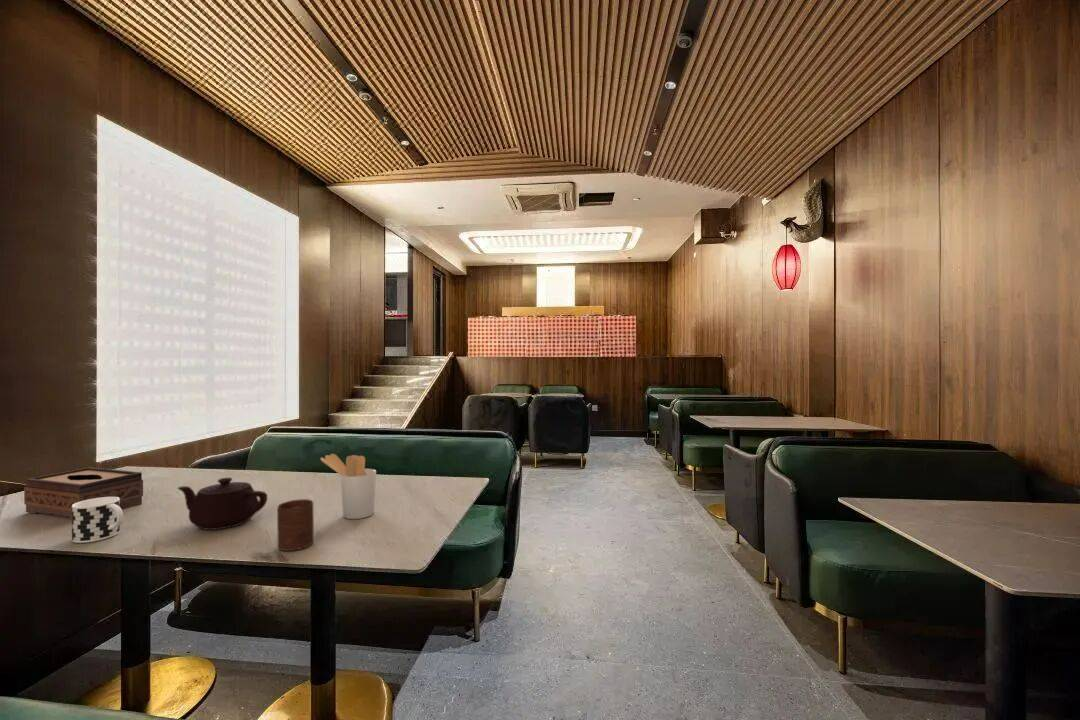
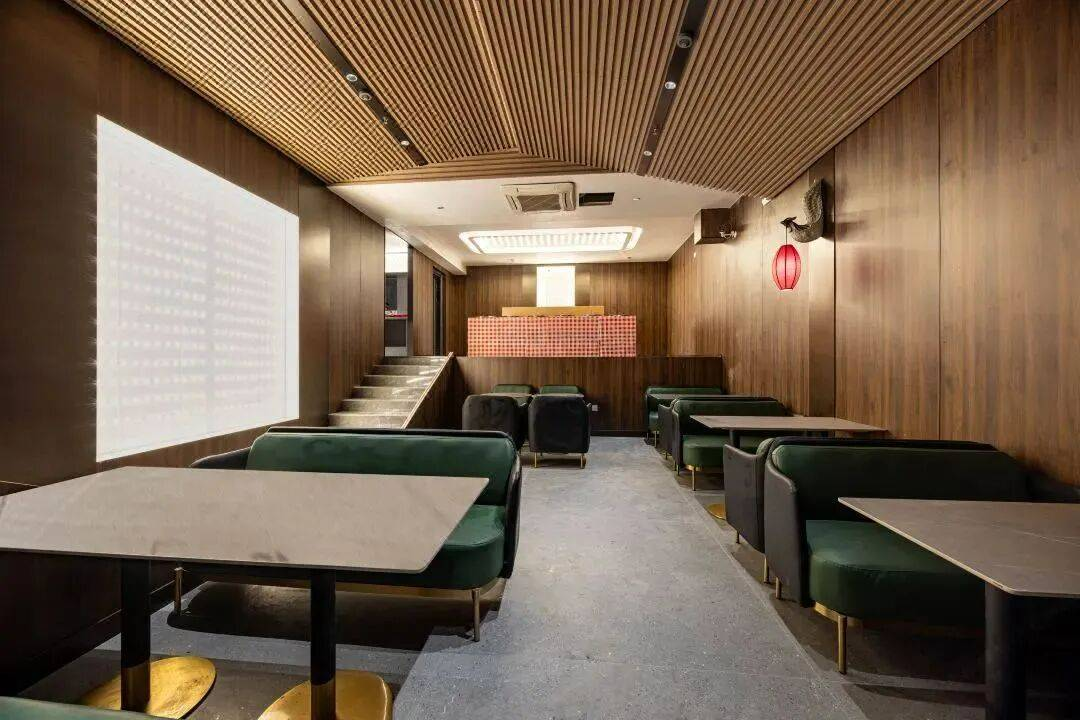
- cup (293, 523)
- tissue box (85, 491)
- cup (101, 519)
- utensil holder (349, 483)
- teapot (222, 500)
